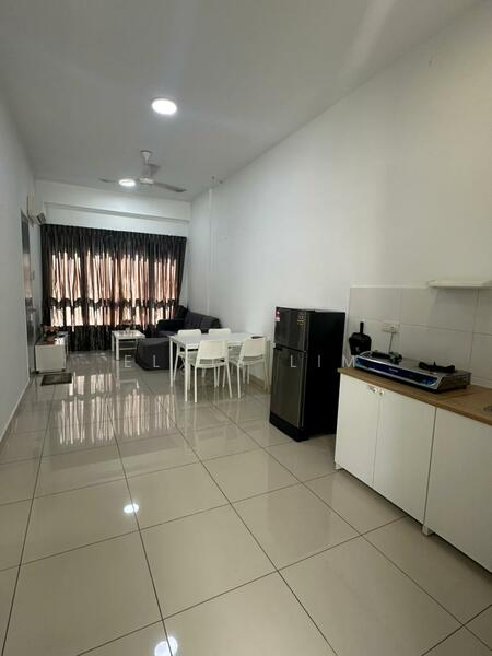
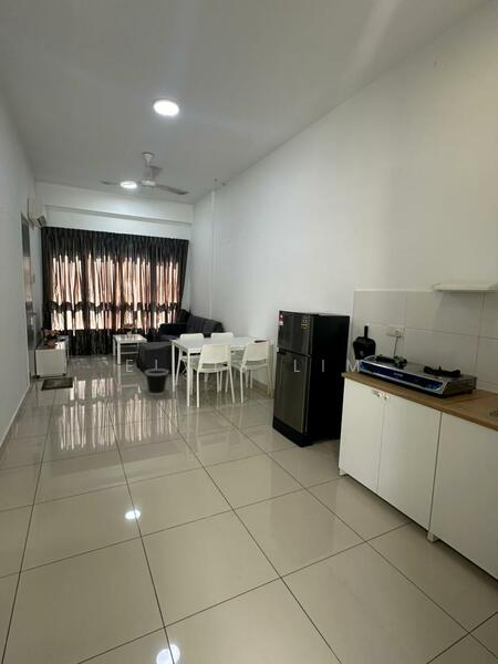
+ wastebasket (156, 382)
